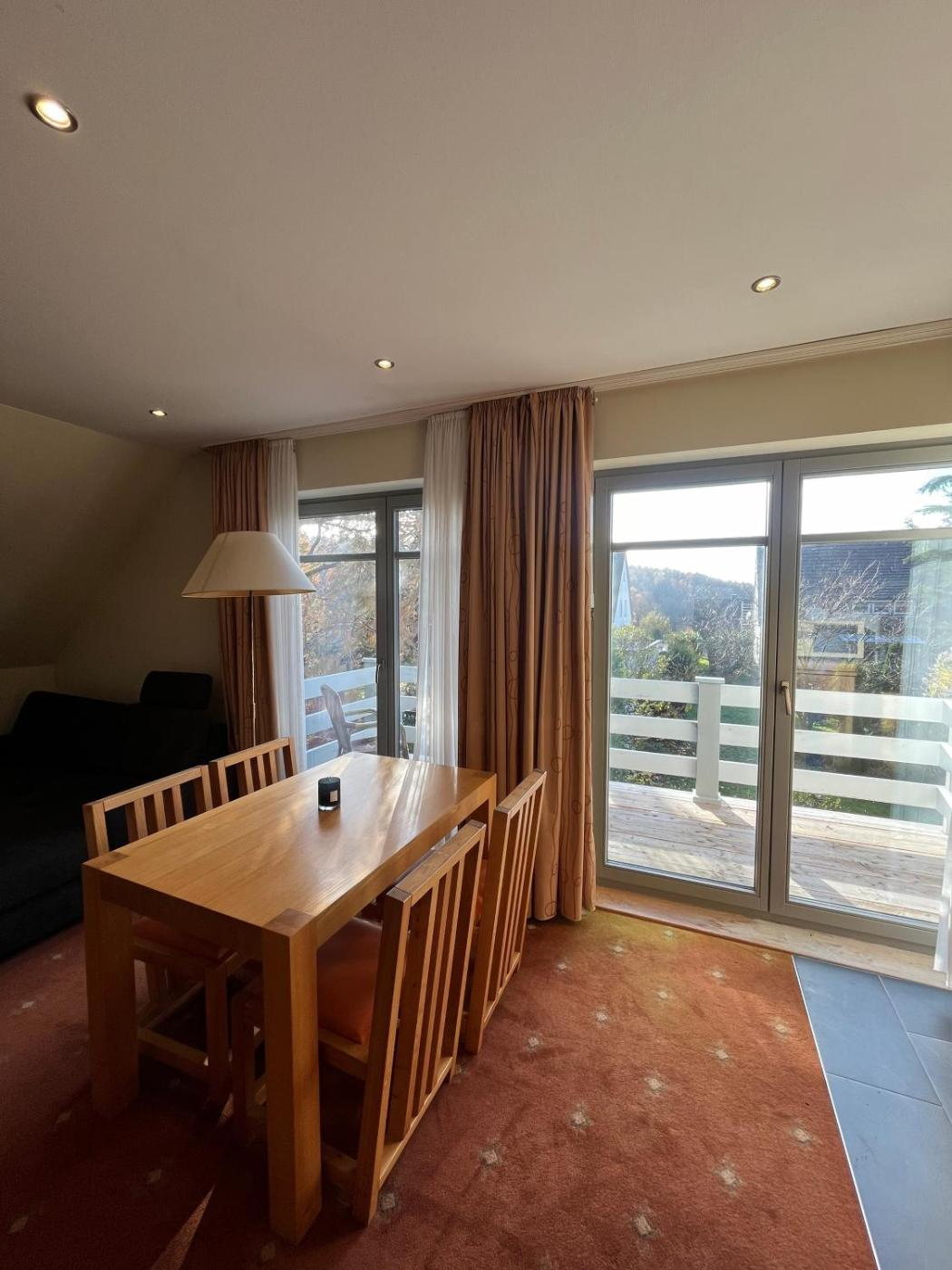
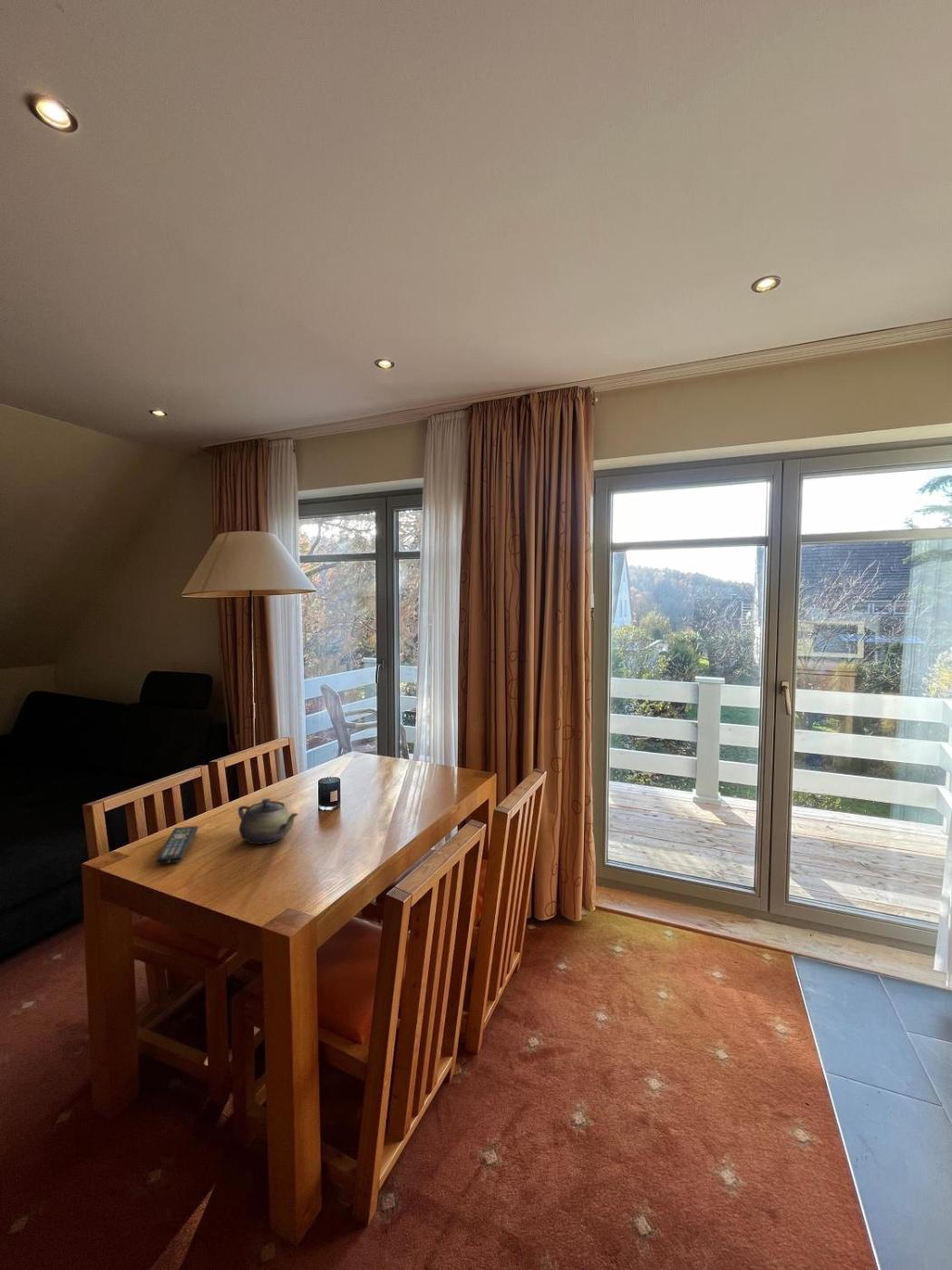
+ remote control (179, 843)
+ teapot (267, 818)
